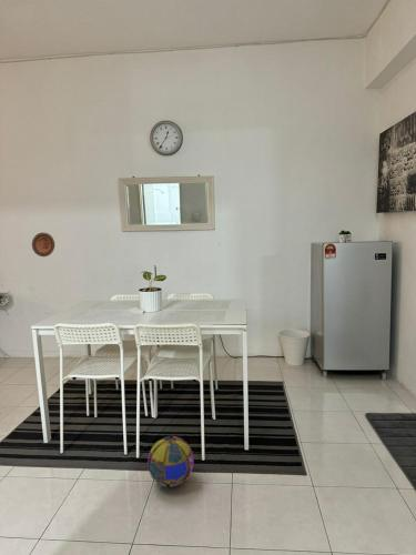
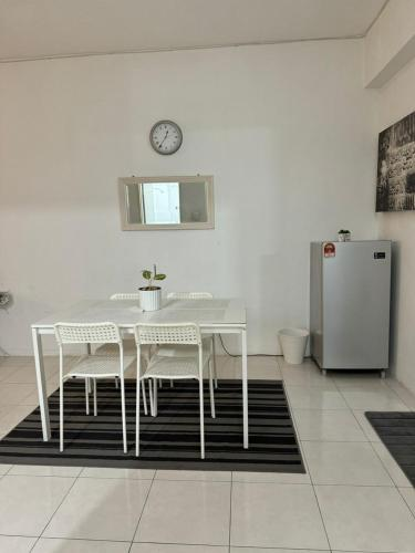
- ball (170, 461)
- decorative plate (43, 244)
